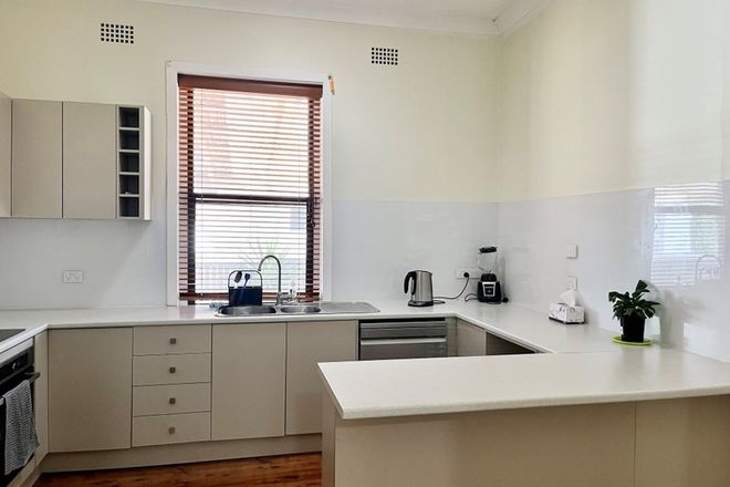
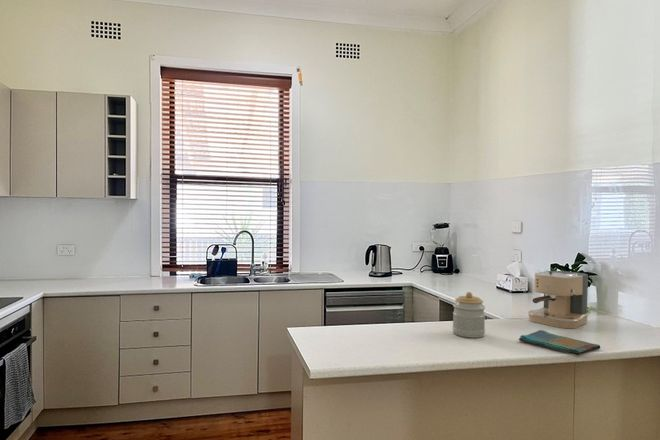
+ dish towel (558, 341)
+ jar (468, 313)
+ coffee maker (556, 296)
